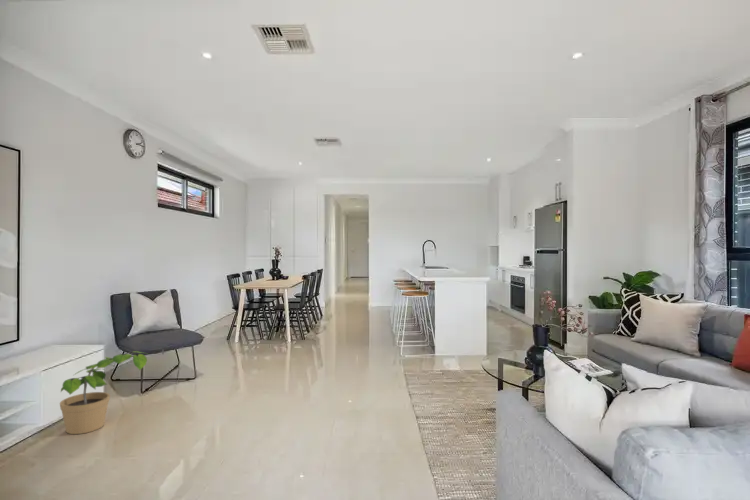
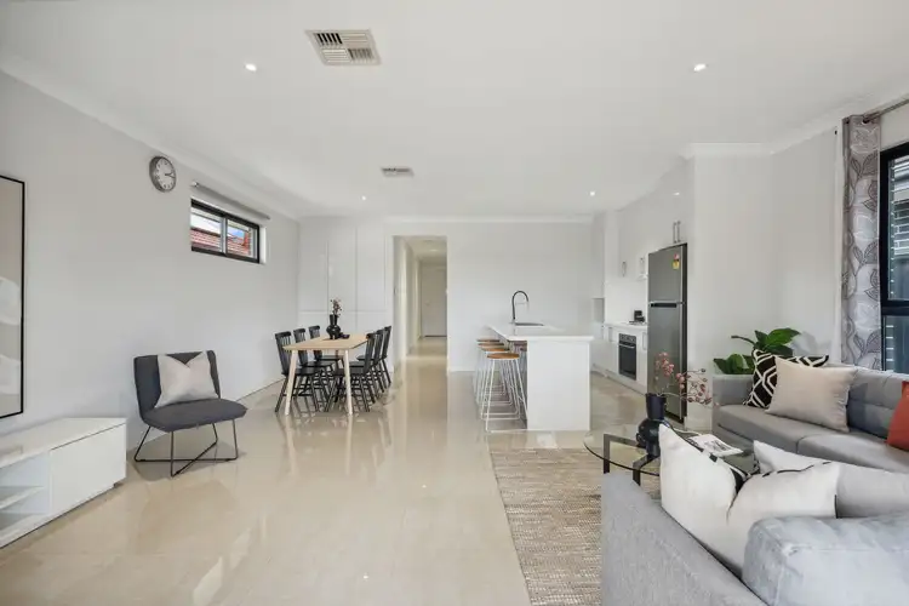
- potted plant (101, 392)
